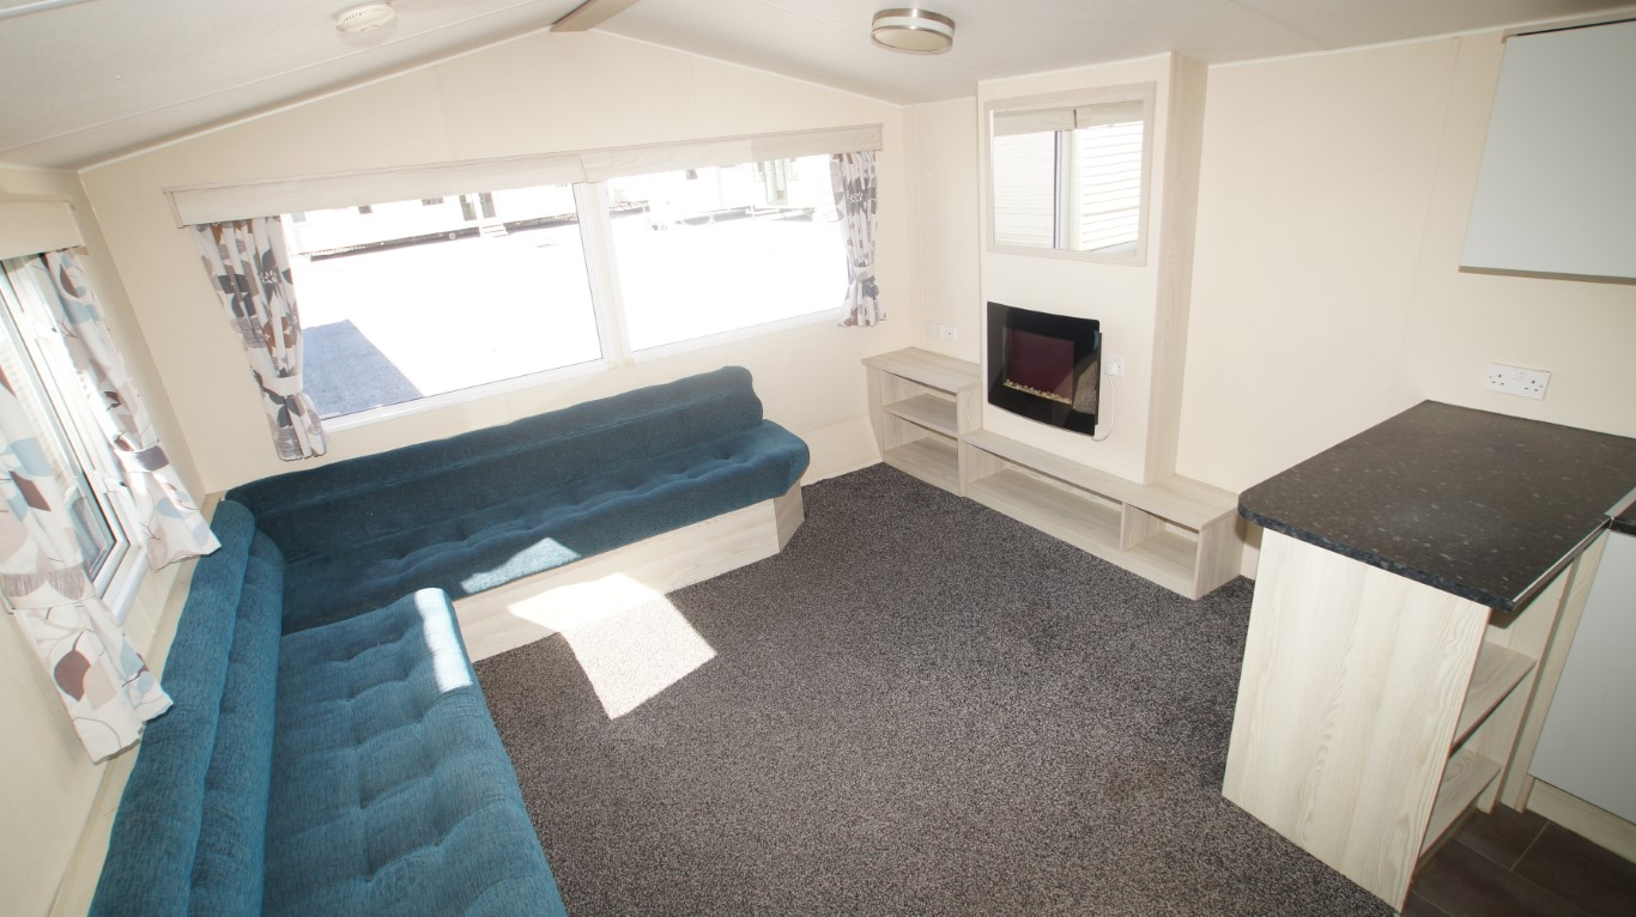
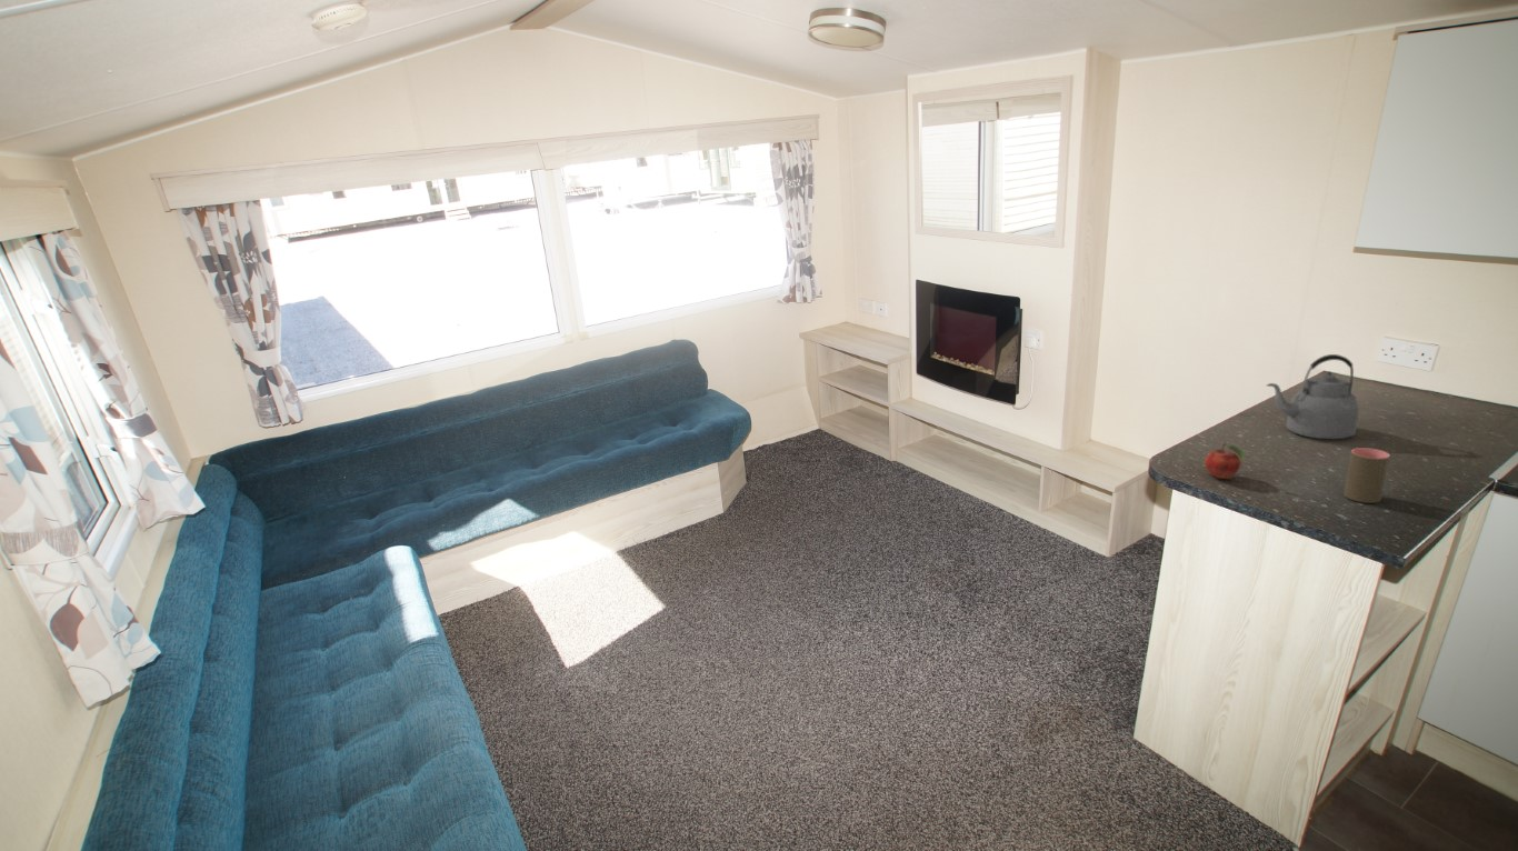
+ kettle (1310, 393)
+ cup (1366, 474)
+ fruit (1225, 461)
